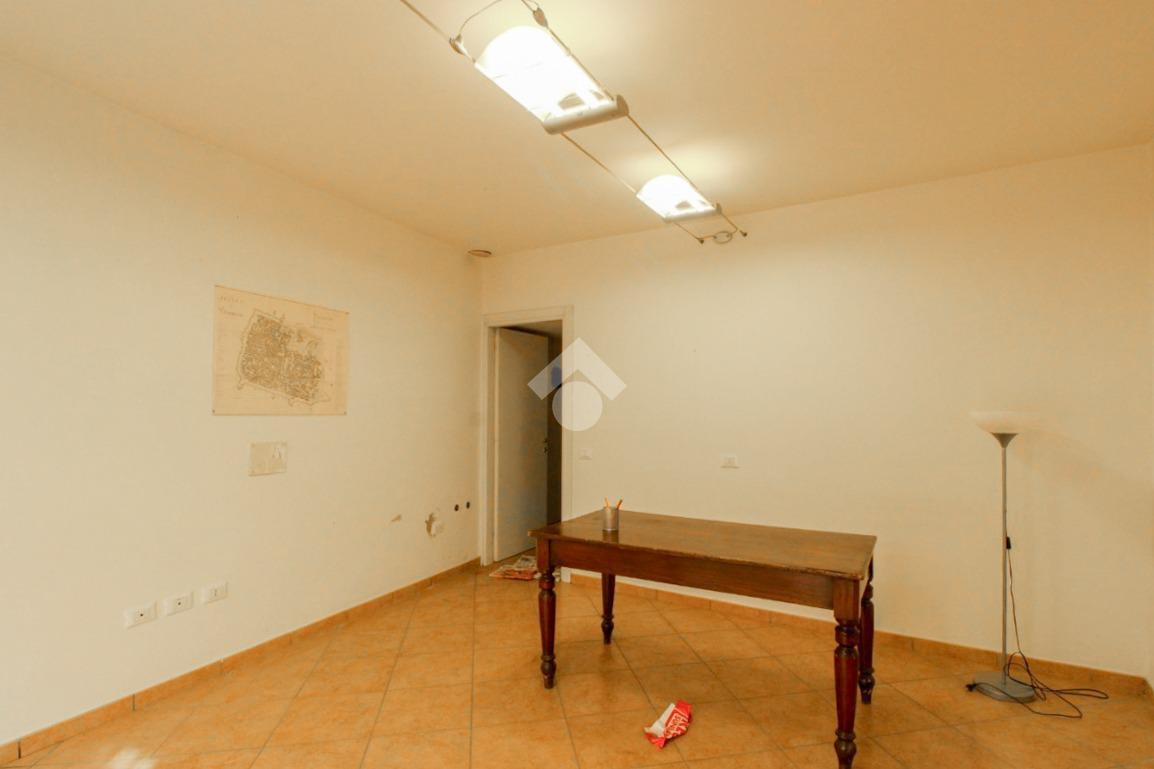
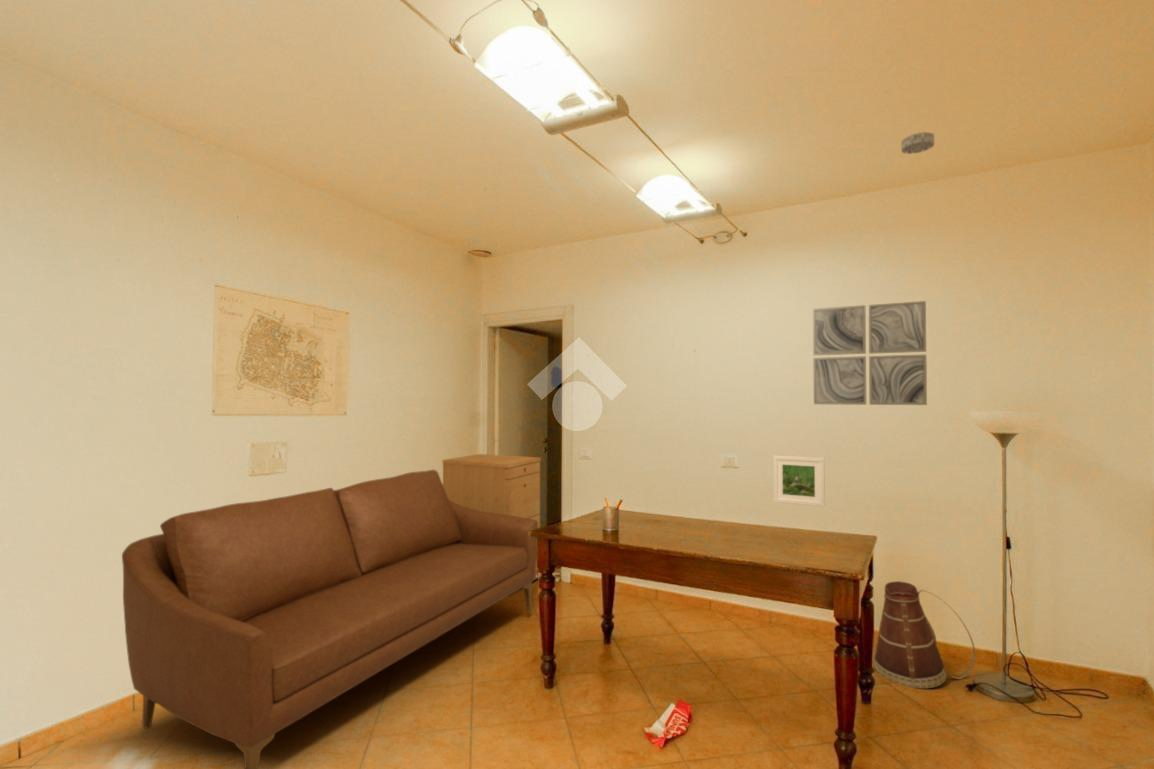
+ basket (923, 626)
+ filing cabinet (493, 512)
+ sofa (370, 574)
+ wall art (865, 353)
+ smoke detector (917, 142)
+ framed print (798, 480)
